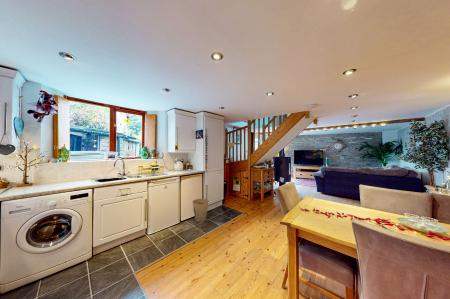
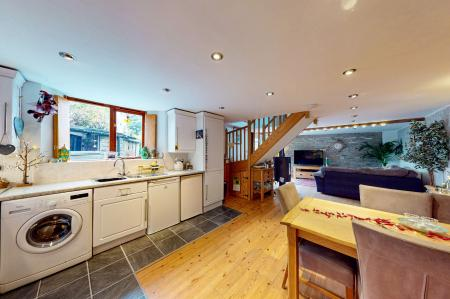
- trash can (200, 210)
